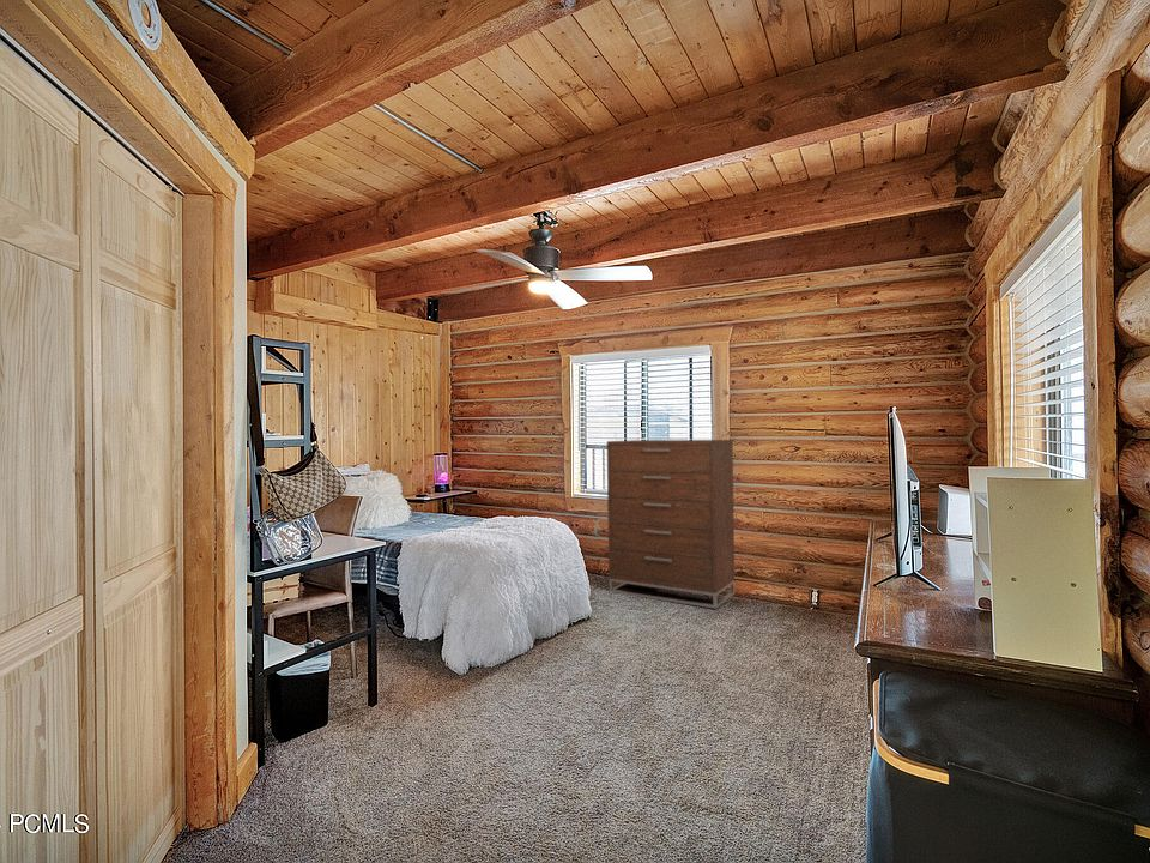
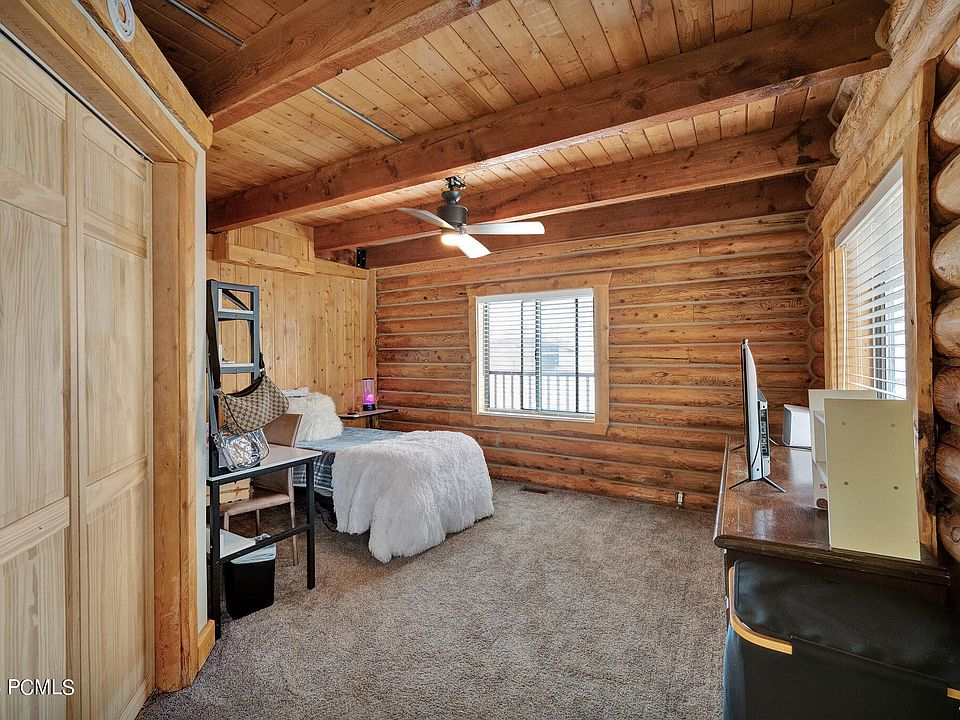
- dresser (668, 517)
